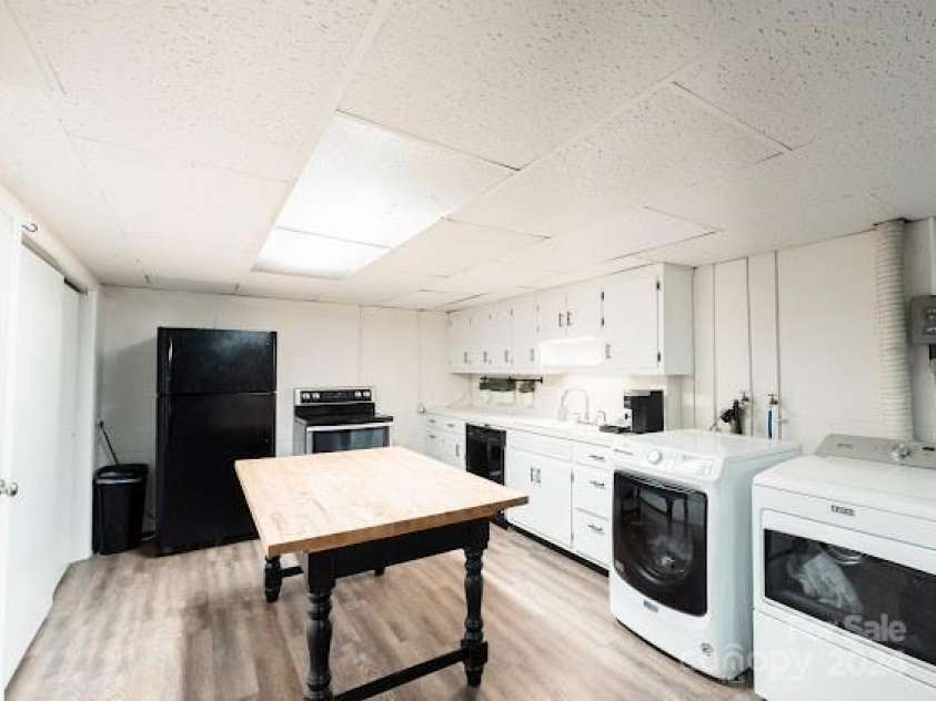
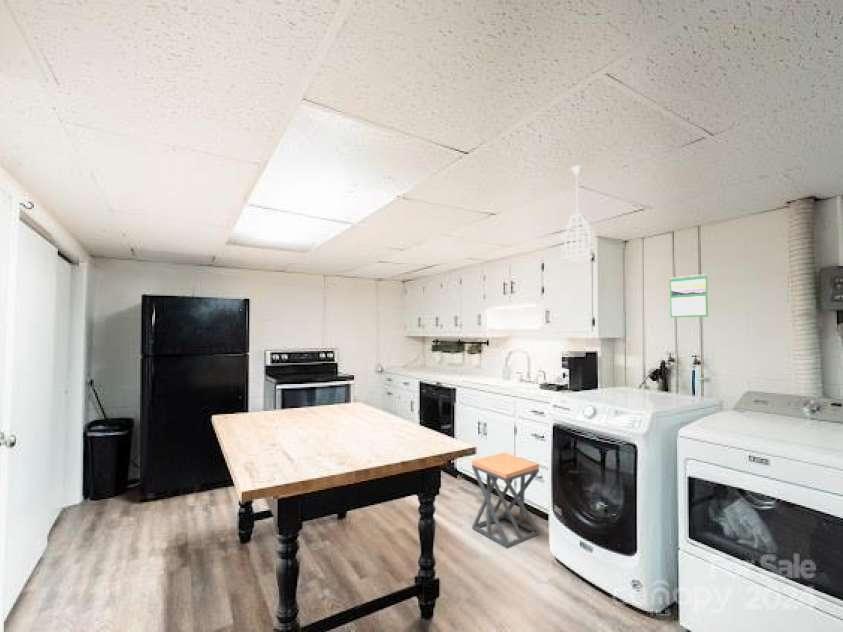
+ stool (504, 496)
+ calendar (688, 296)
+ pendant light (577, 211)
